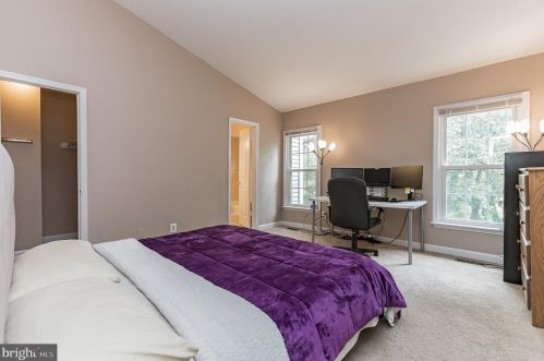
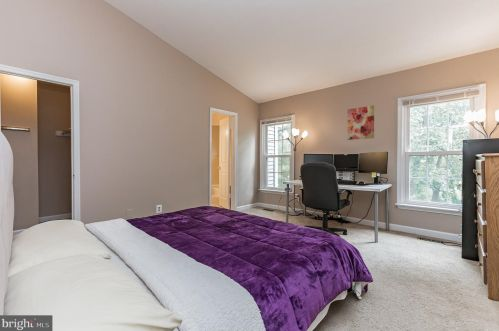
+ wall art (360, 123)
